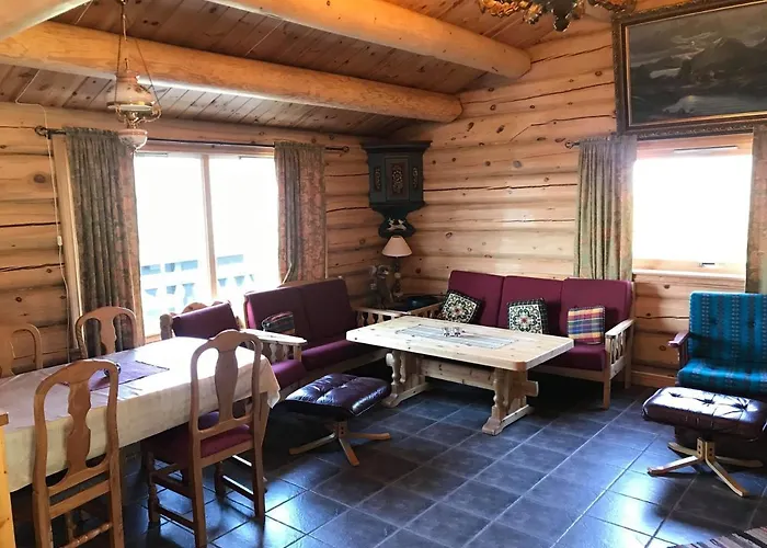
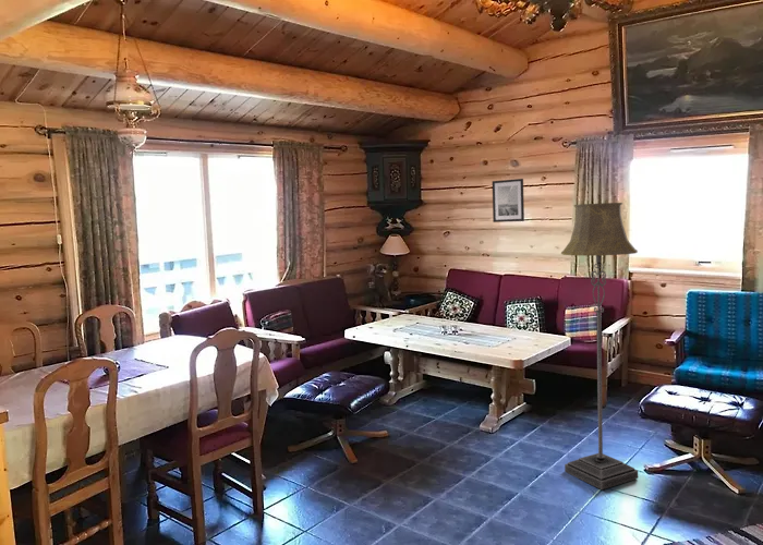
+ floor lamp (600, 341)
+ wall art (508, 201)
